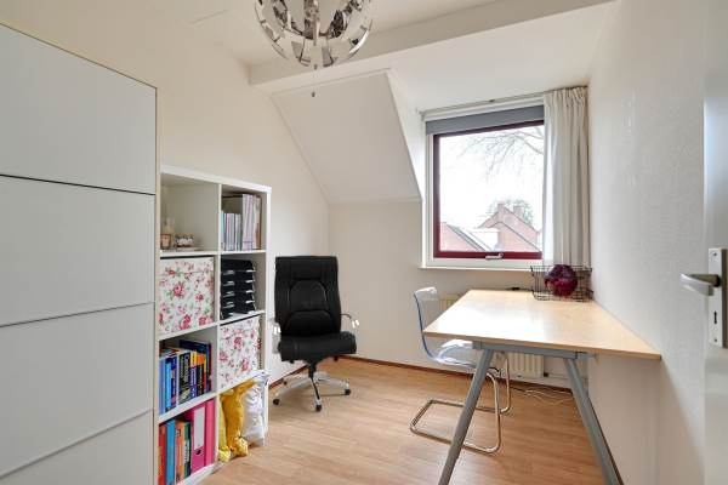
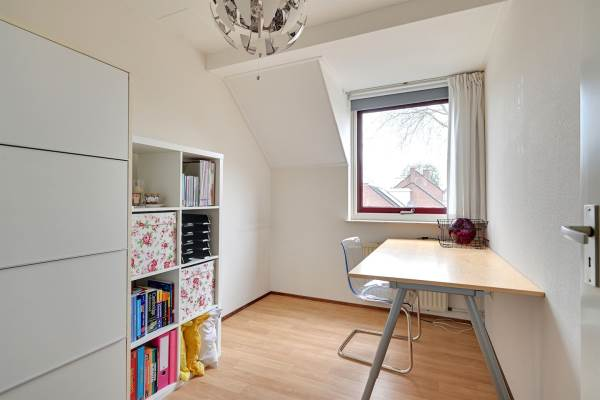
- office chair (312, 325)
